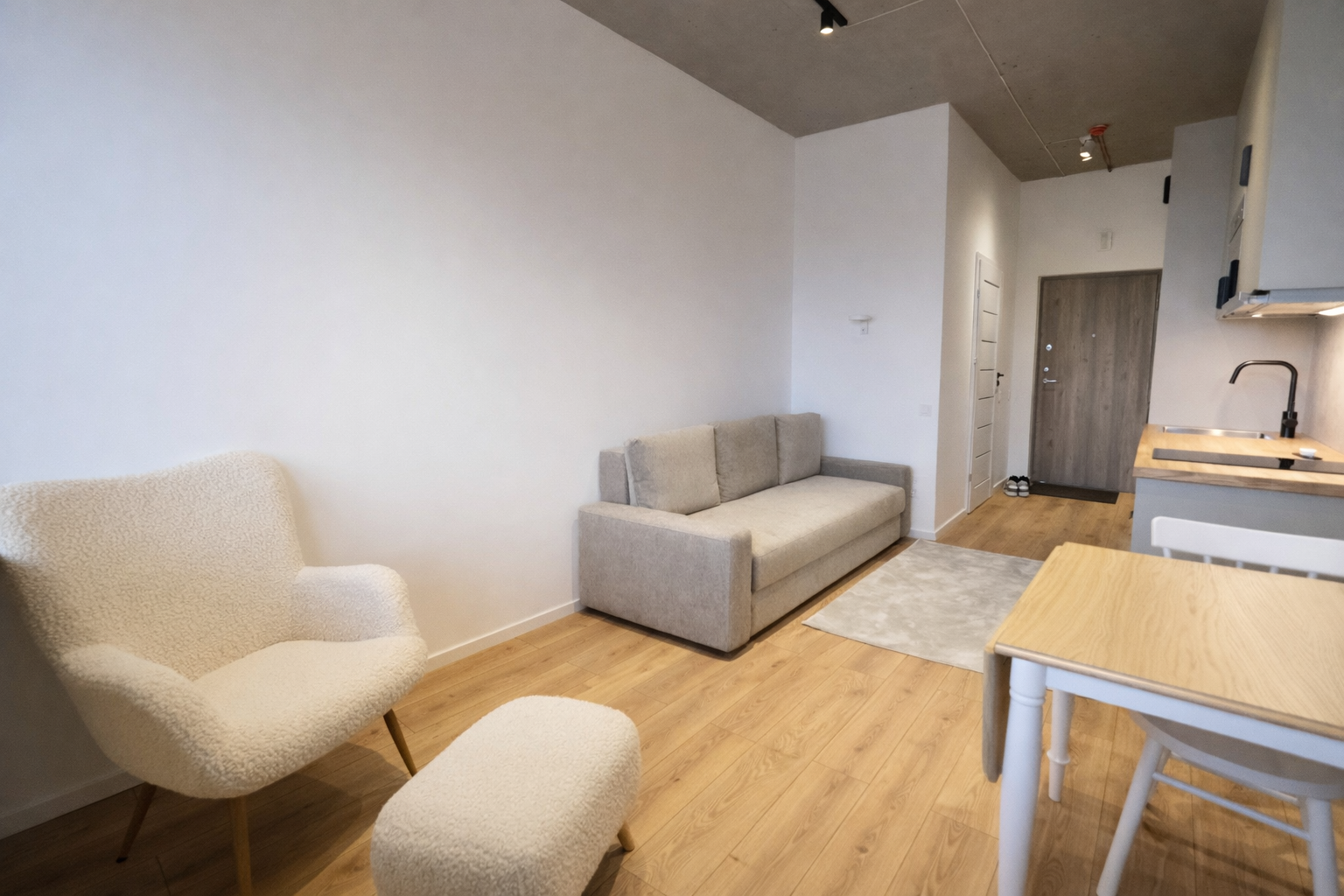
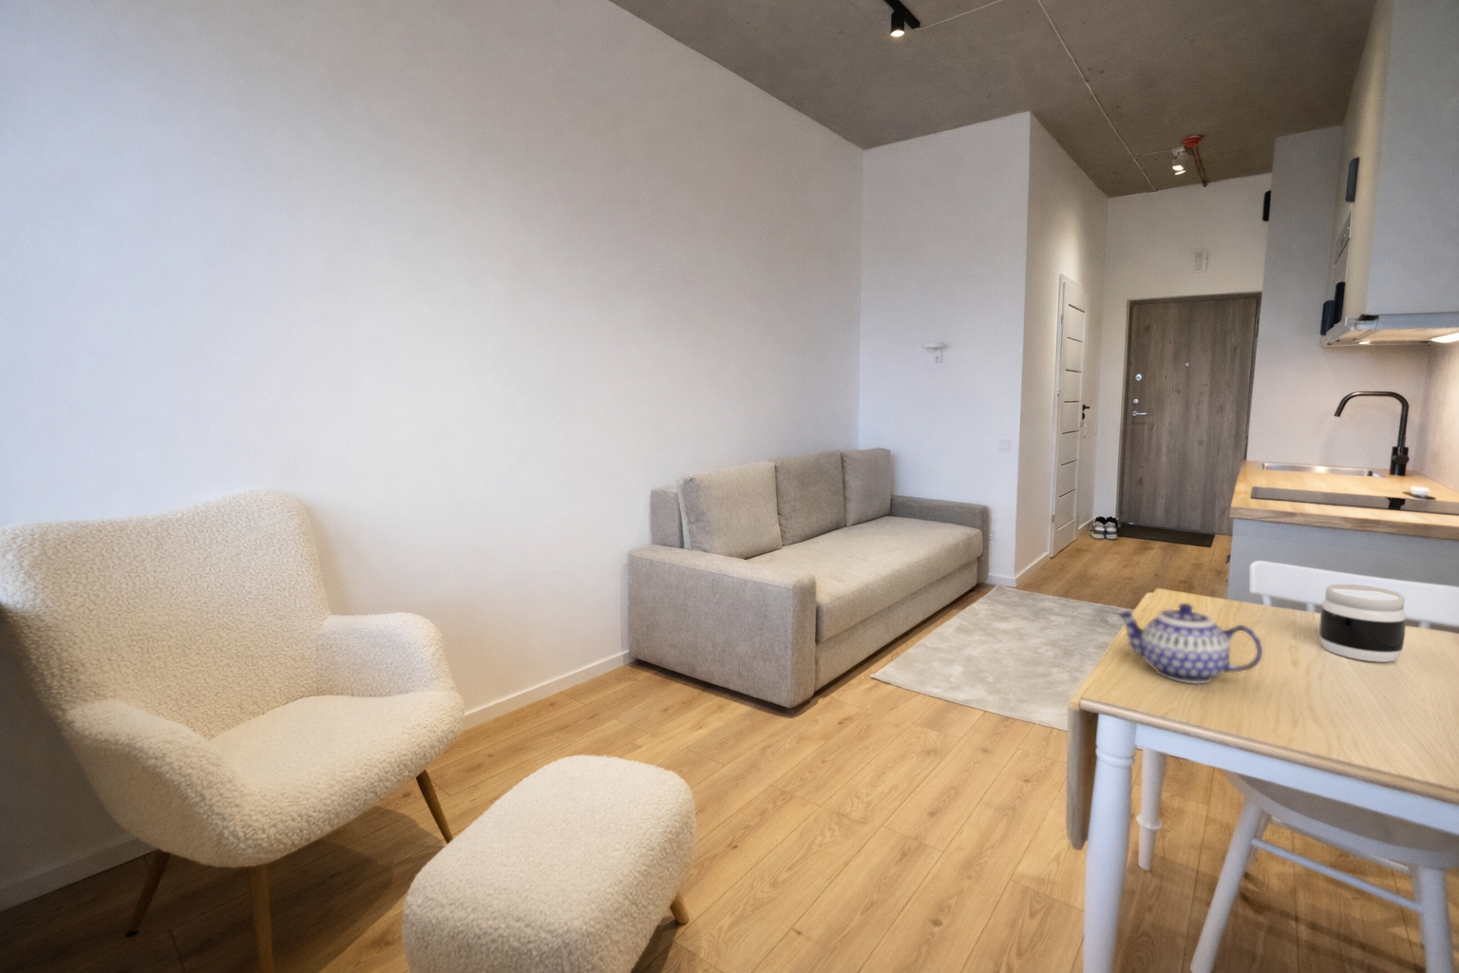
+ jar (1361, 621)
+ teapot (1183, 639)
